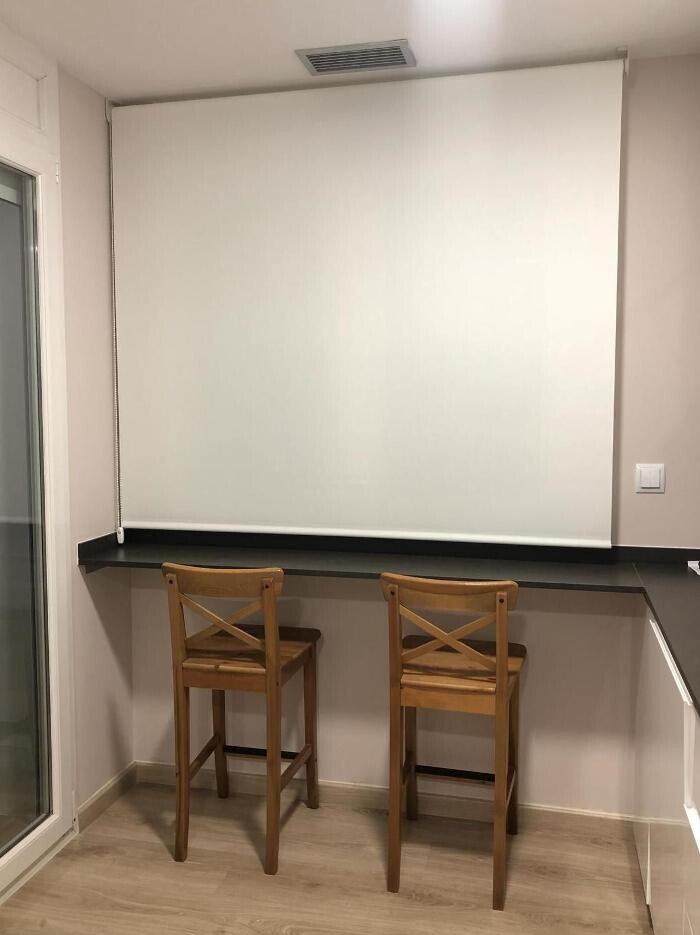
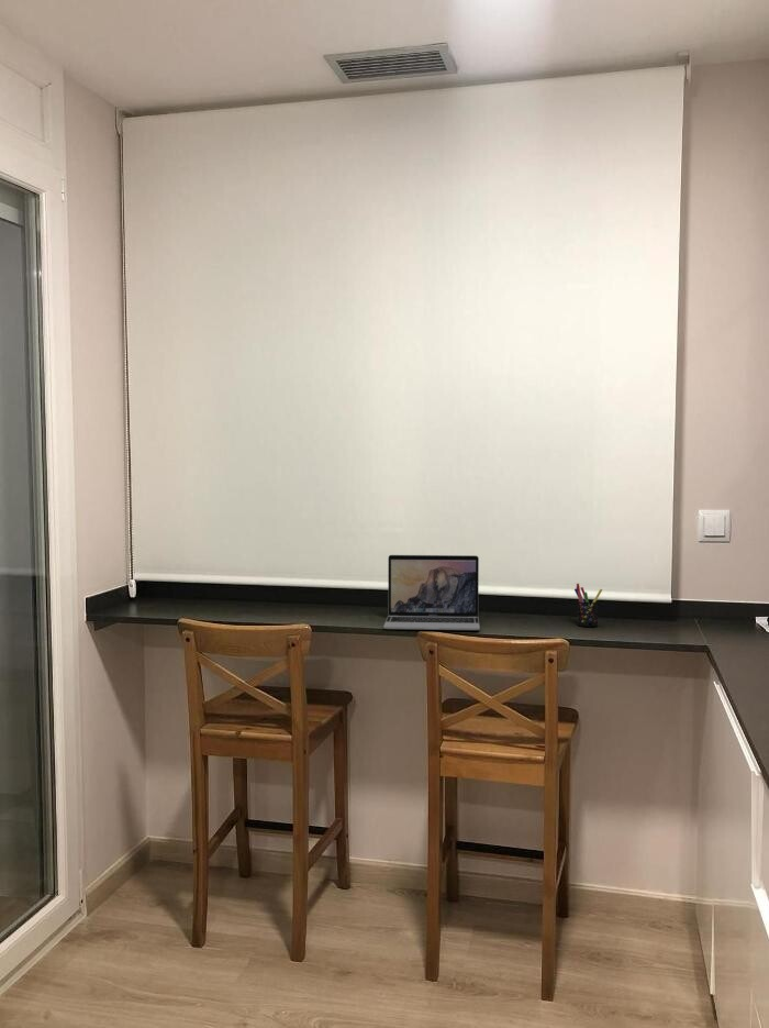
+ laptop (432, 592)
+ pen holder (586, 605)
